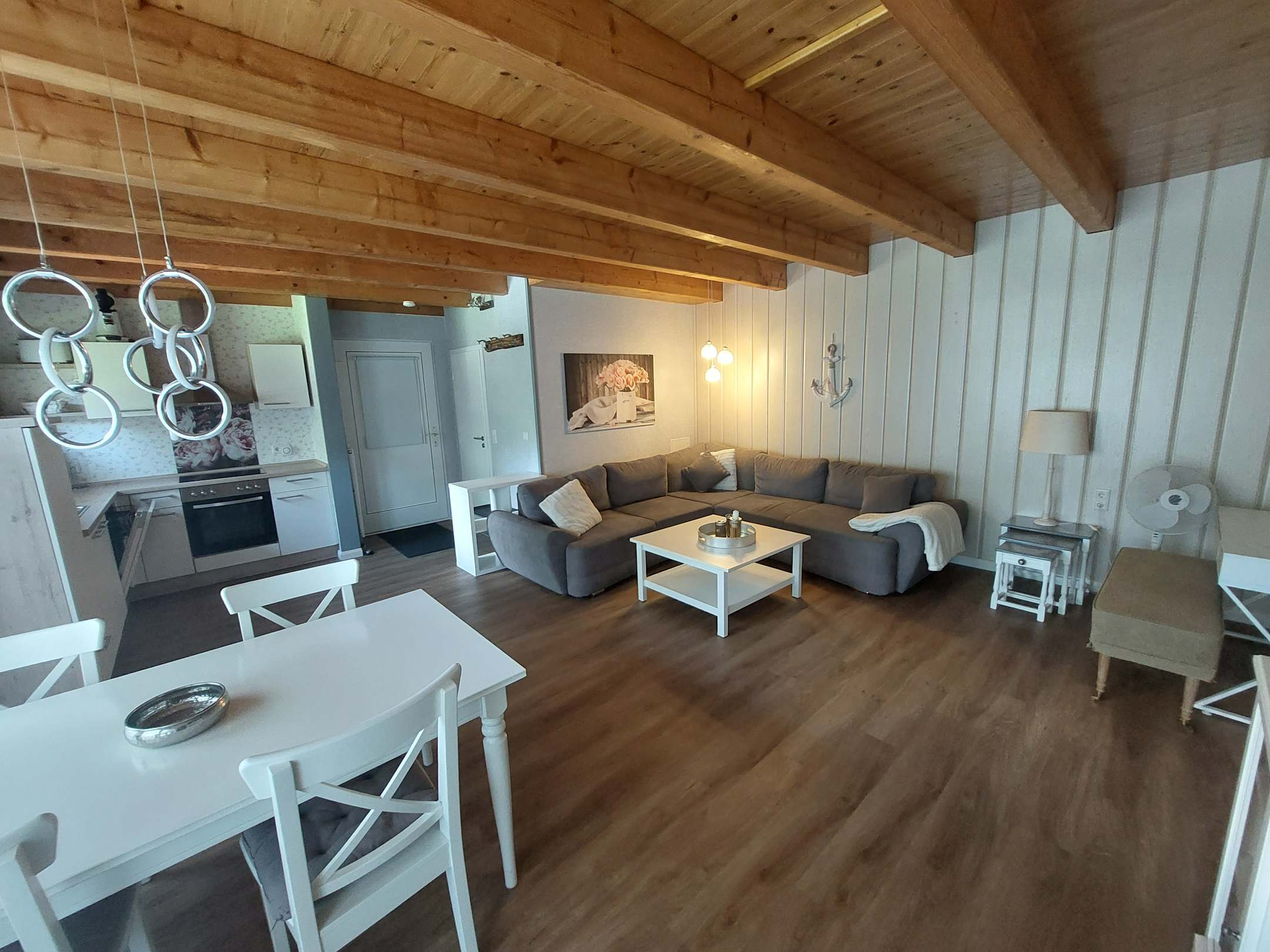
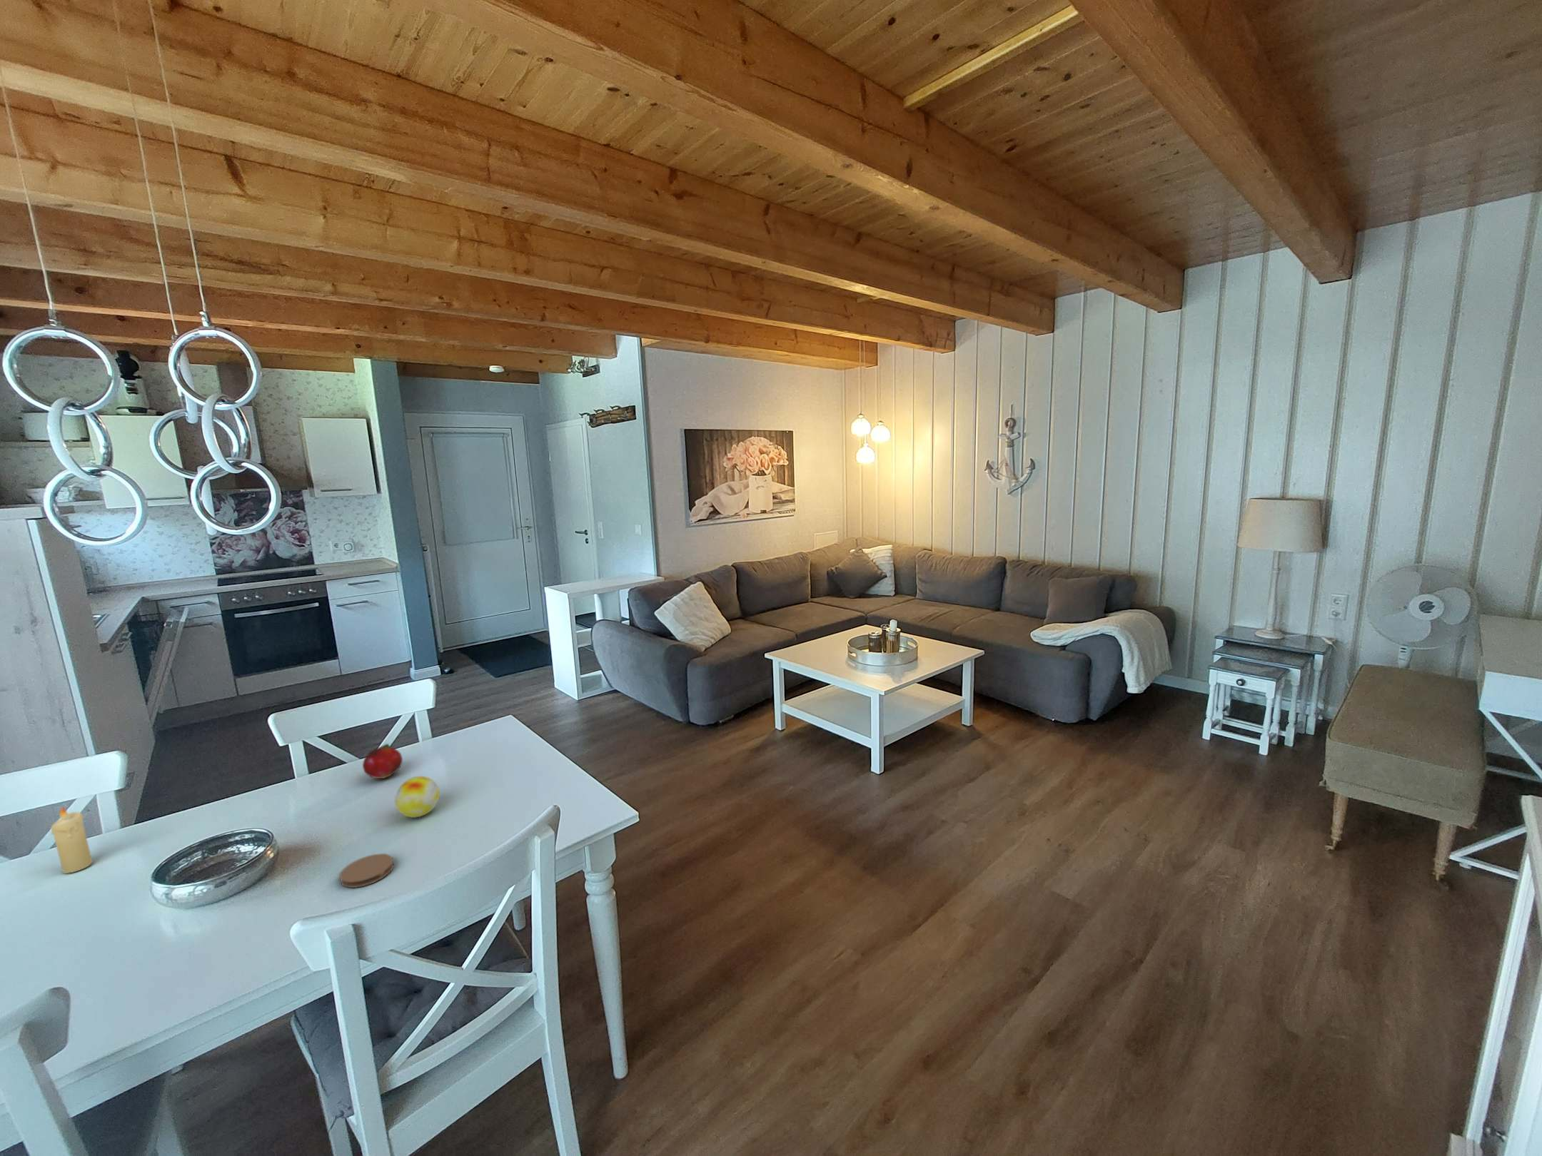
+ fruit (382, 760)
+ decorative ball (416, 797)
+ coaster (367, 869)
+ candle (70, 837)
